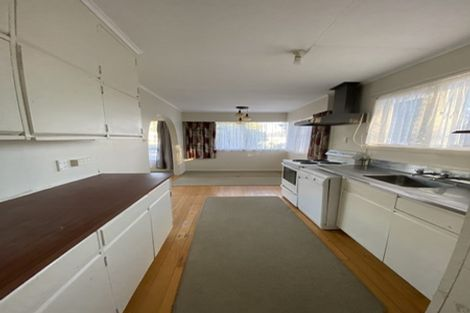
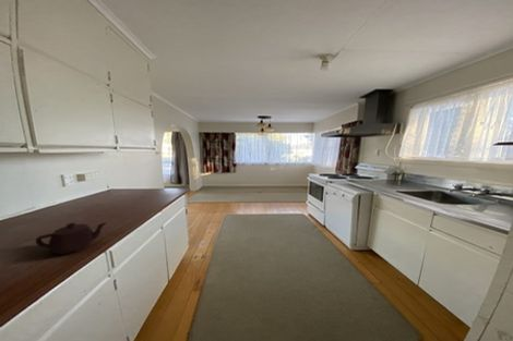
+ teapot (74, 235)
